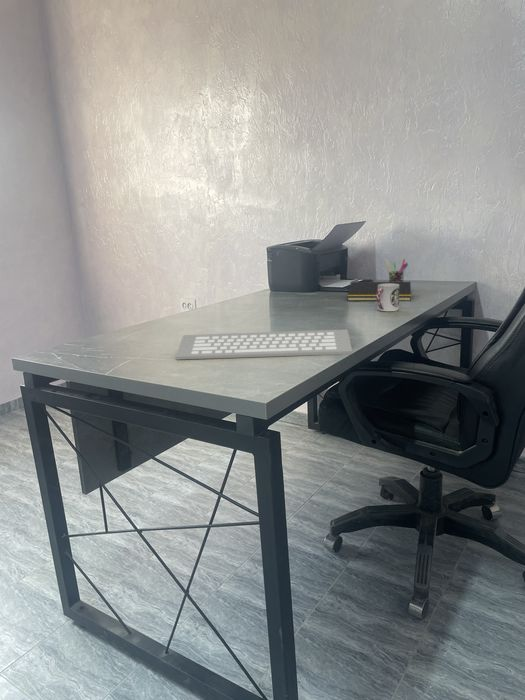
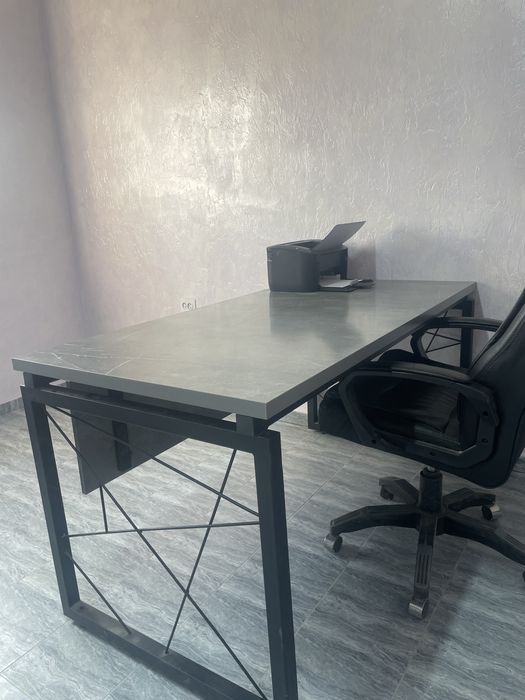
- notepad (377, 290)
- pen holder (396, 274)
- cup (385, 297)
- computer keyboard (264, 344)
